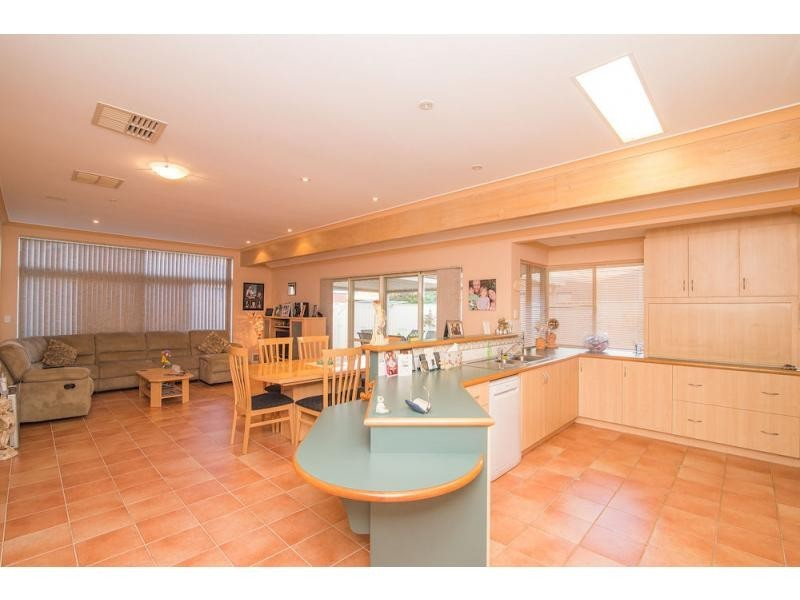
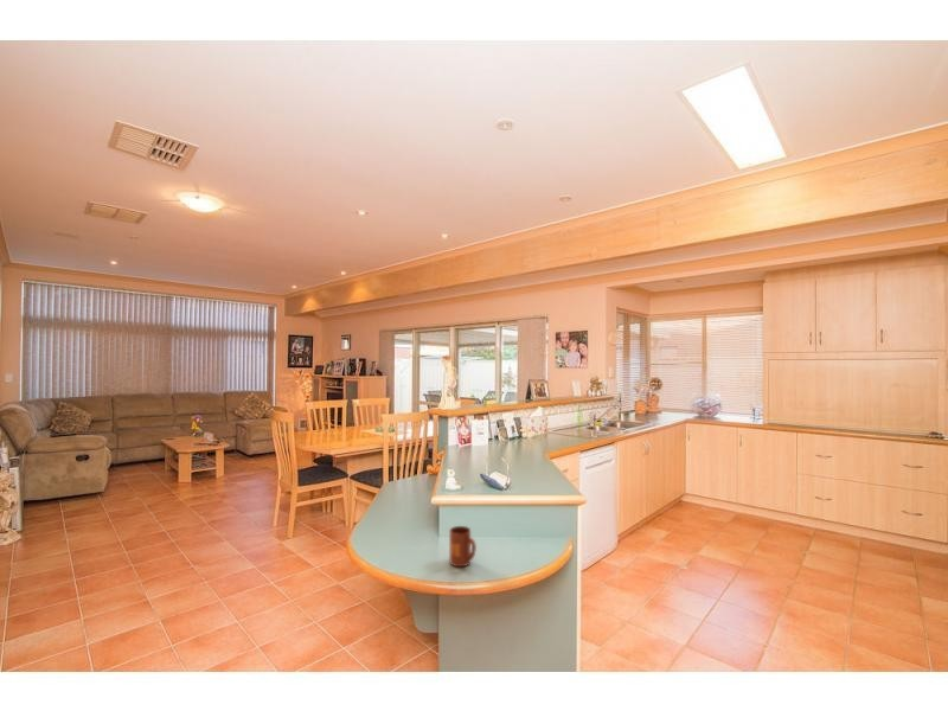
+ mug (463, 547)
